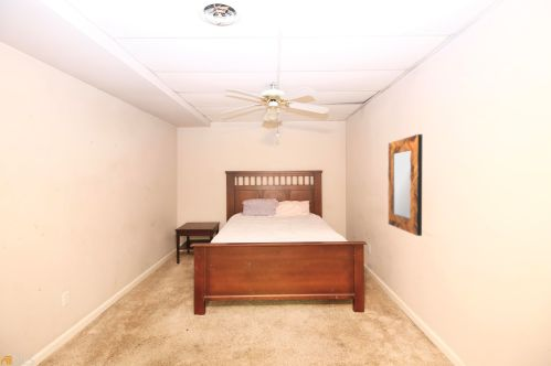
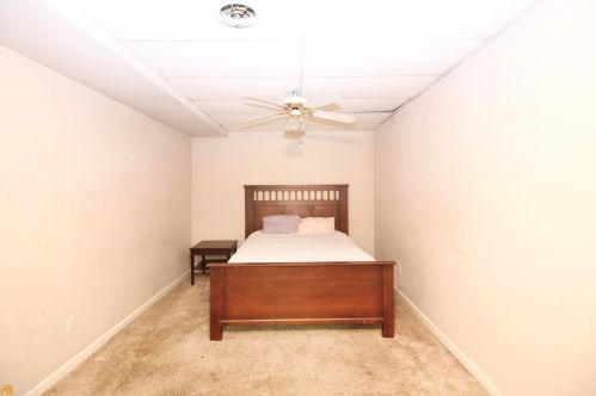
- home mirror (403, 184)
